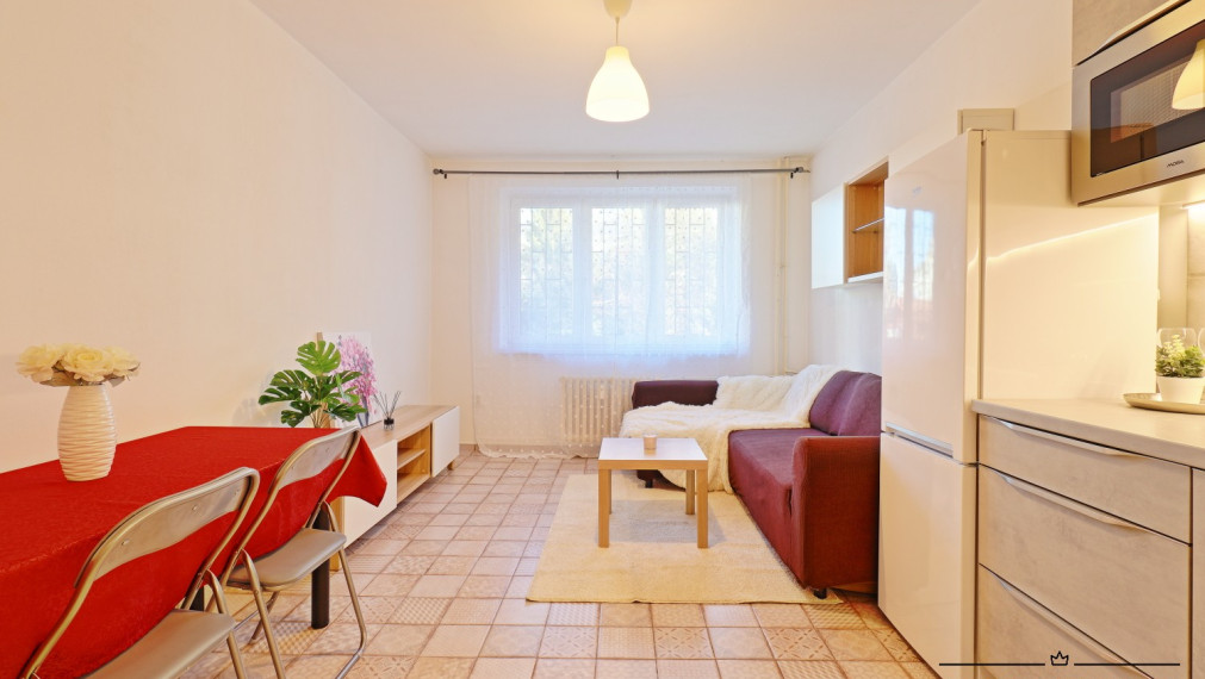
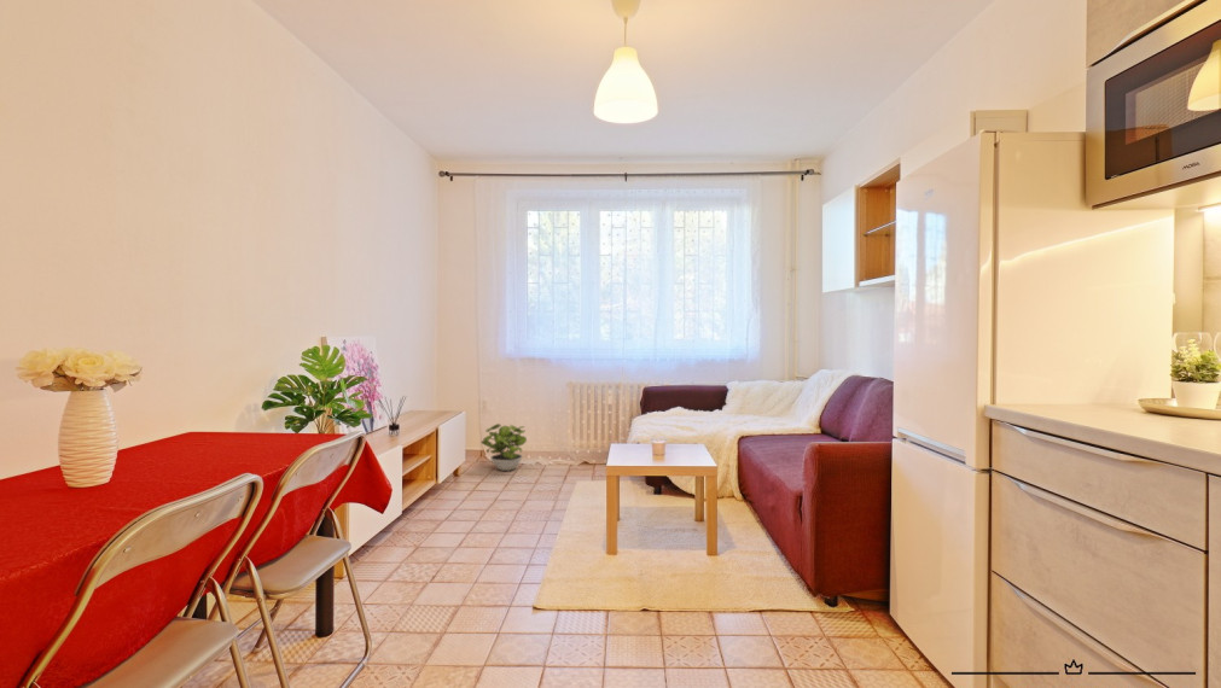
+ potted plant (504, 445)
